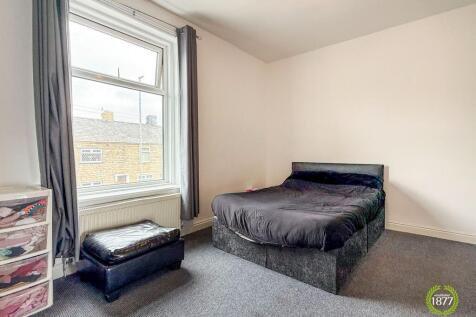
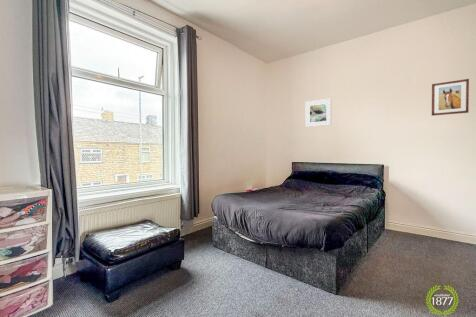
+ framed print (318, 113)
+ wall art (449, 97)
